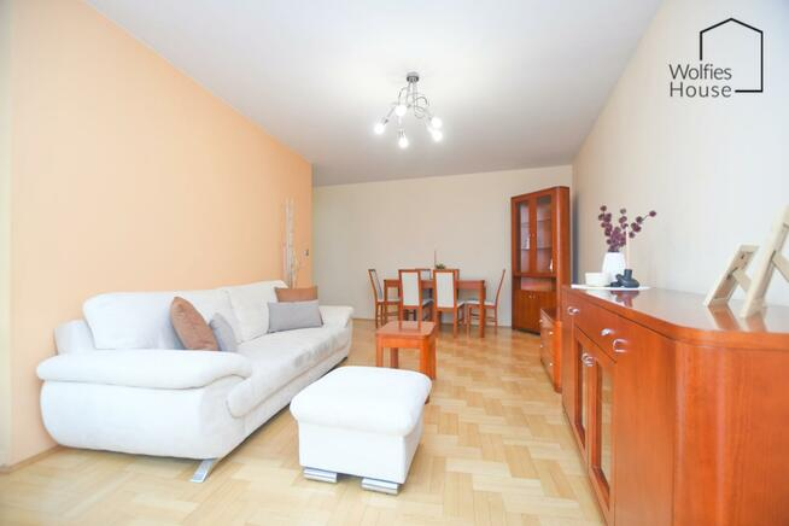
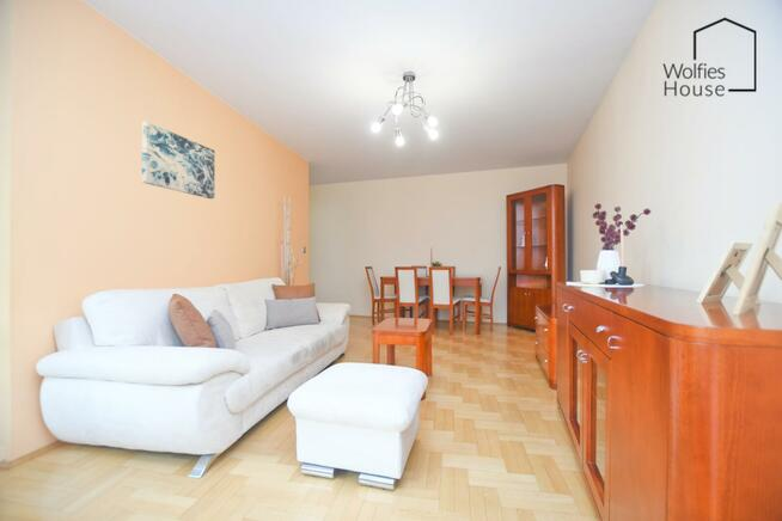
+ wall art (182, 164)
